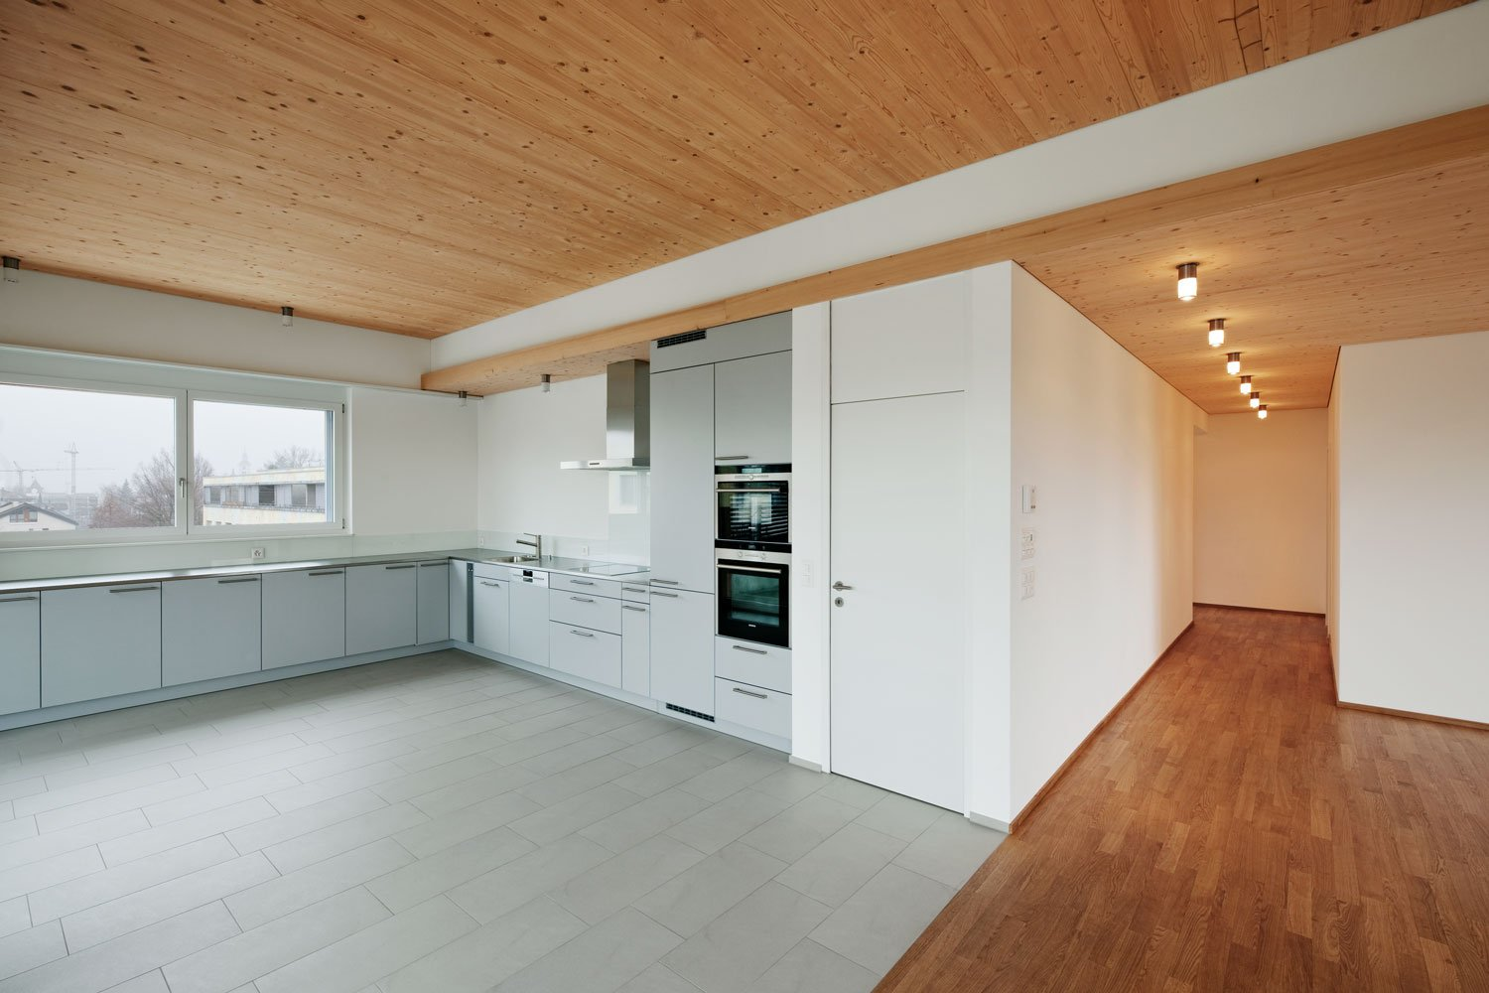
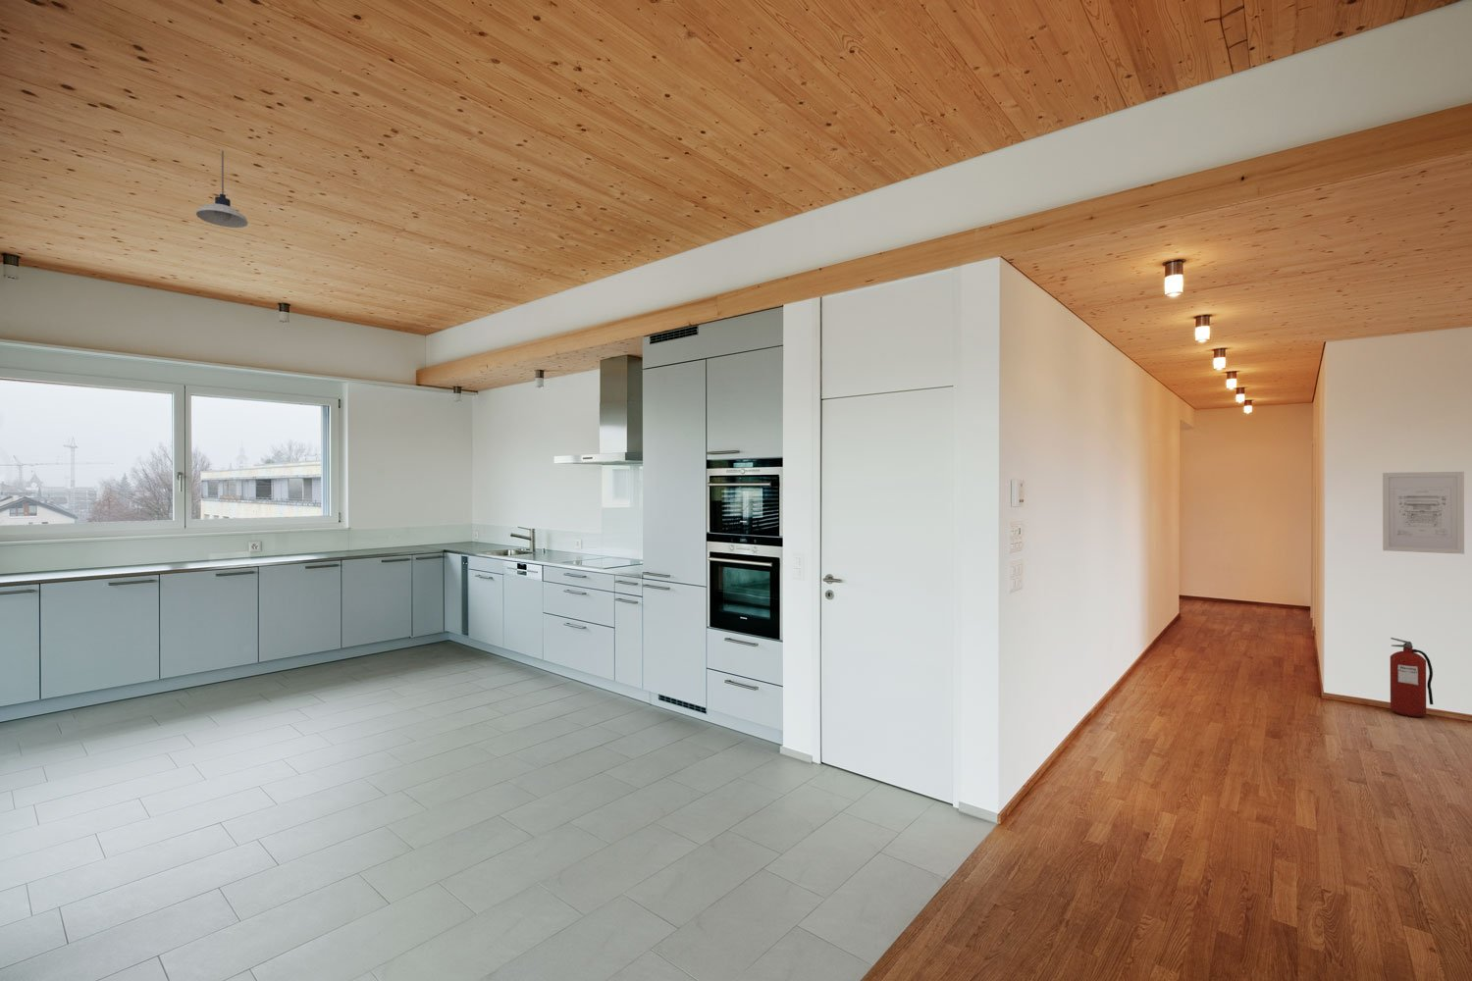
+ fire extinguisher (1411, 677)
+ pendant light (221, 185)
+ wall art (1422, 512)
